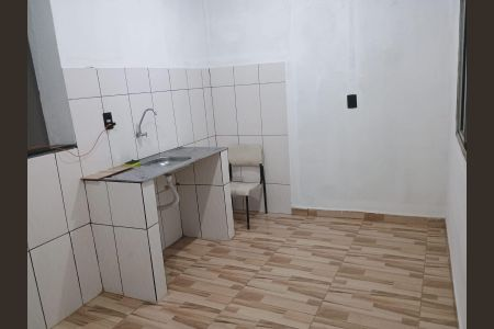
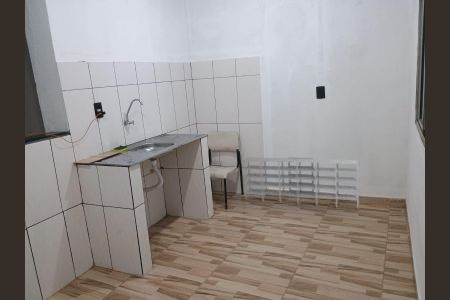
+ shelving unit (300, 180)
